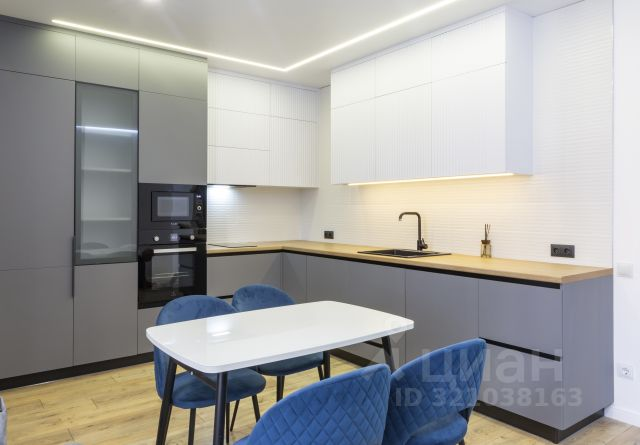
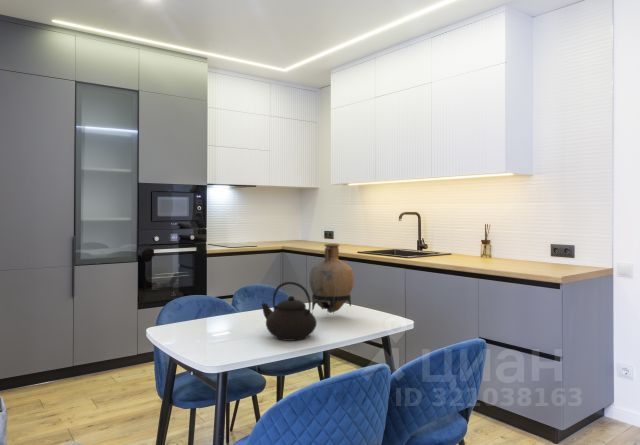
+ teapot (286, 308)
+ vase (331, 280)
